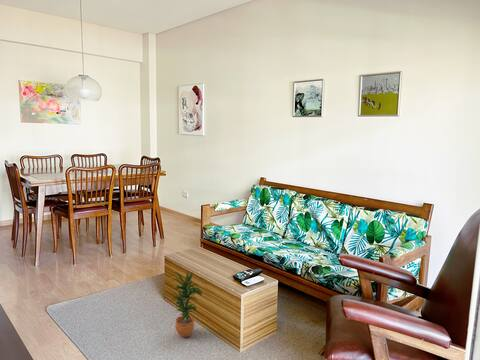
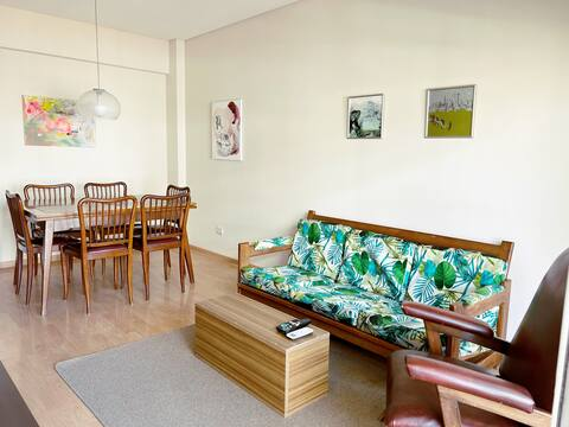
- potted plant (187, 304)
